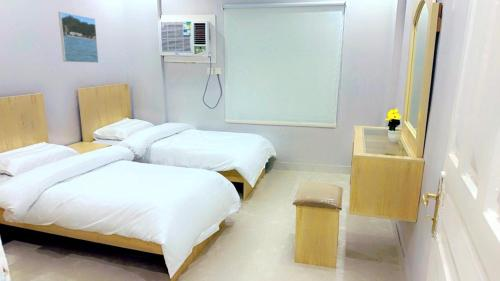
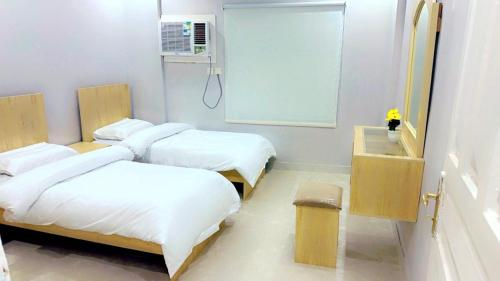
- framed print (79, 39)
